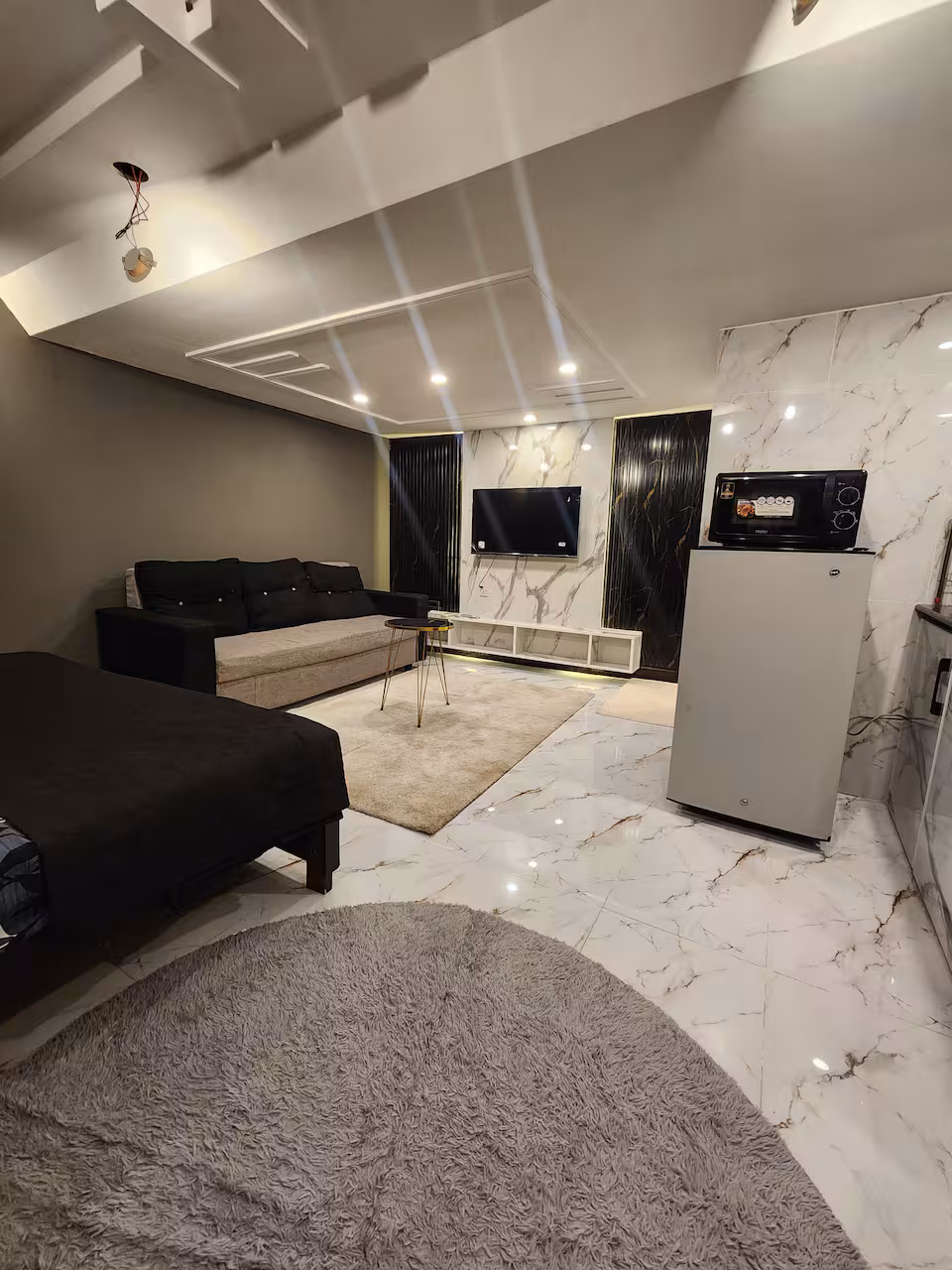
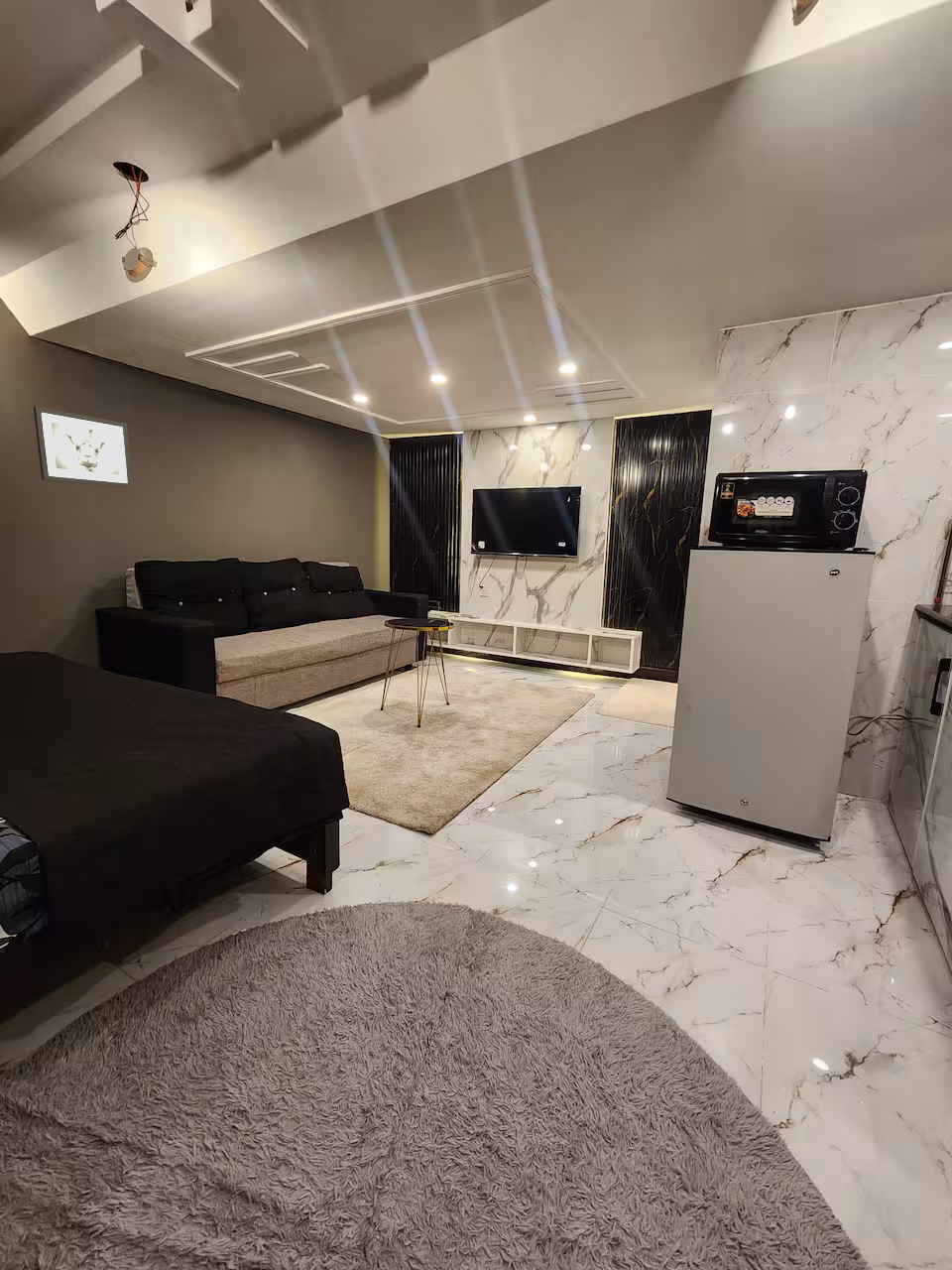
+ wall art (86, 449)
